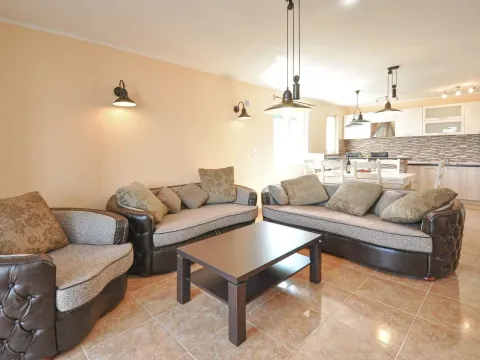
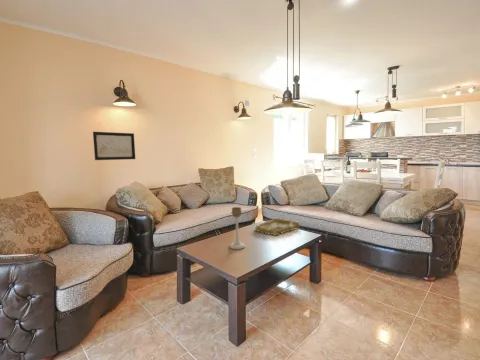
+ wall art (115, 146)
+ candle holder (237, 227)
+ decorative tray (276, 225)
